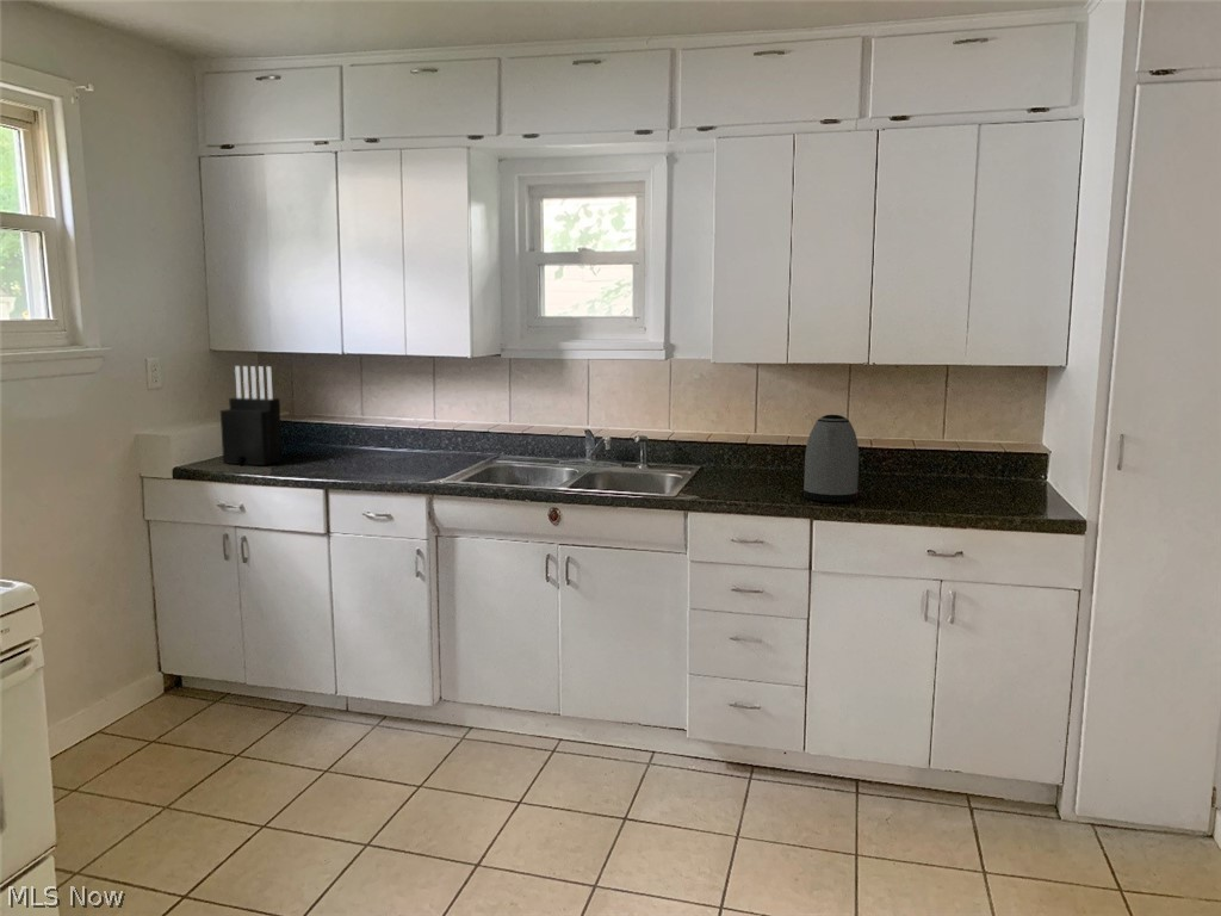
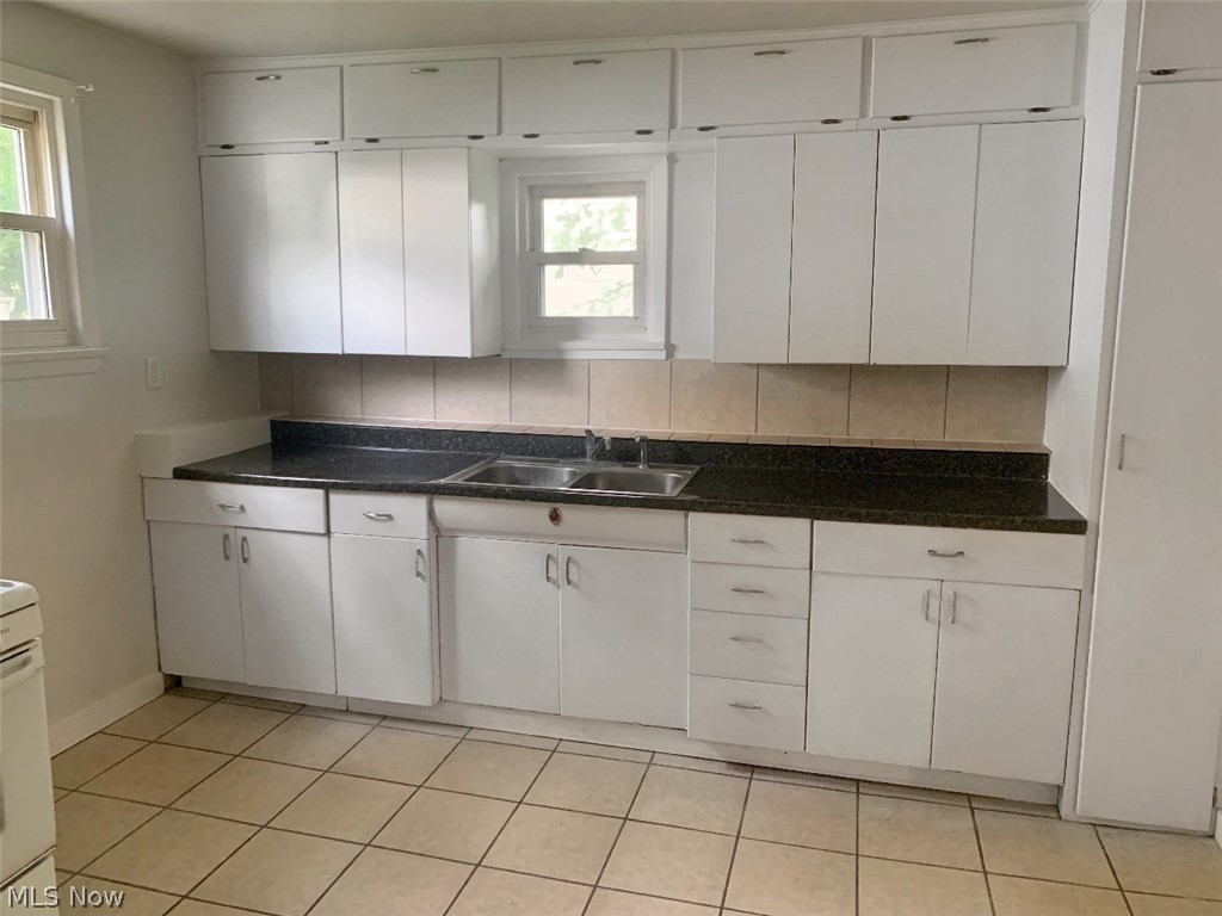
- knife block (248, 415)
- kettle (832, 454)
